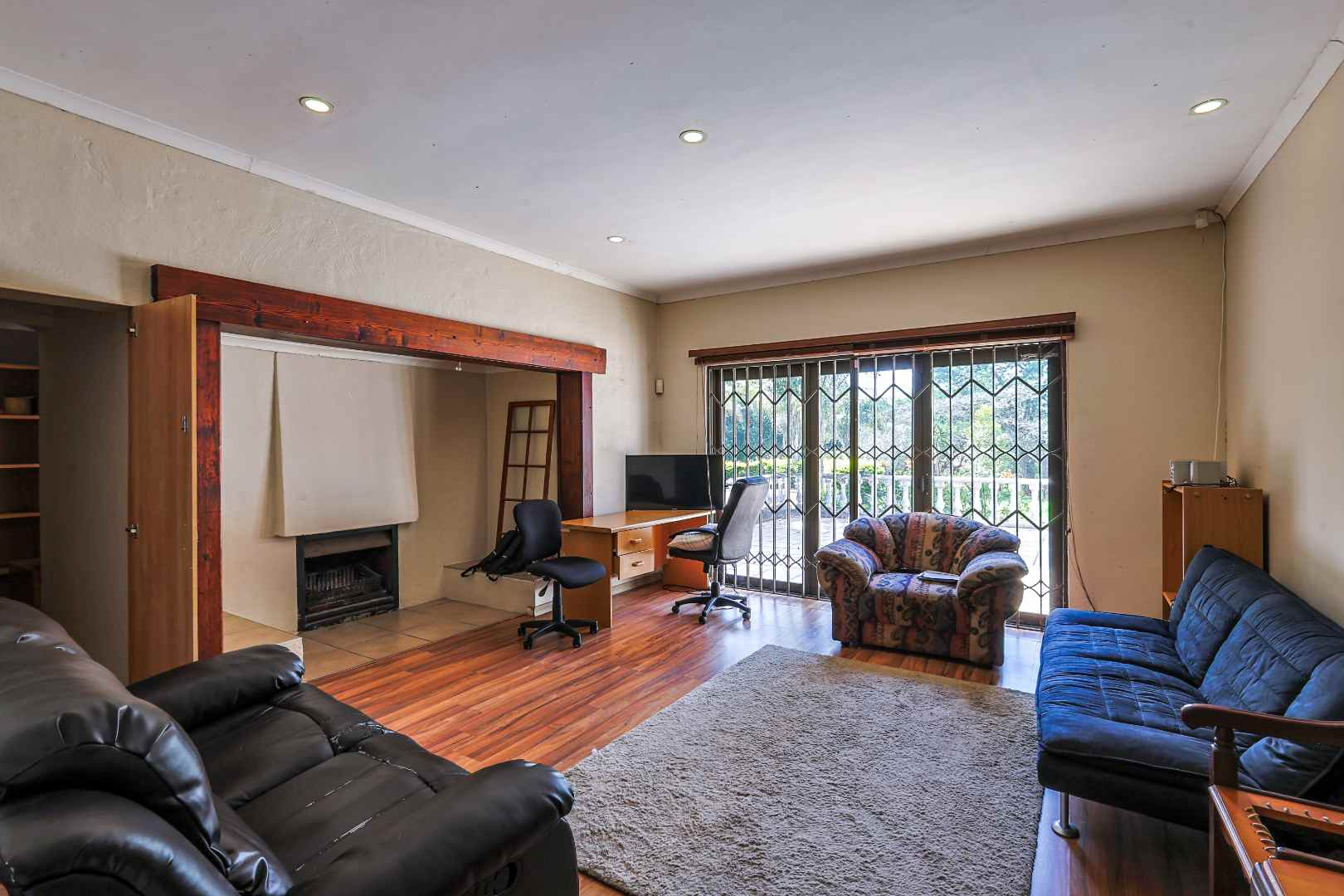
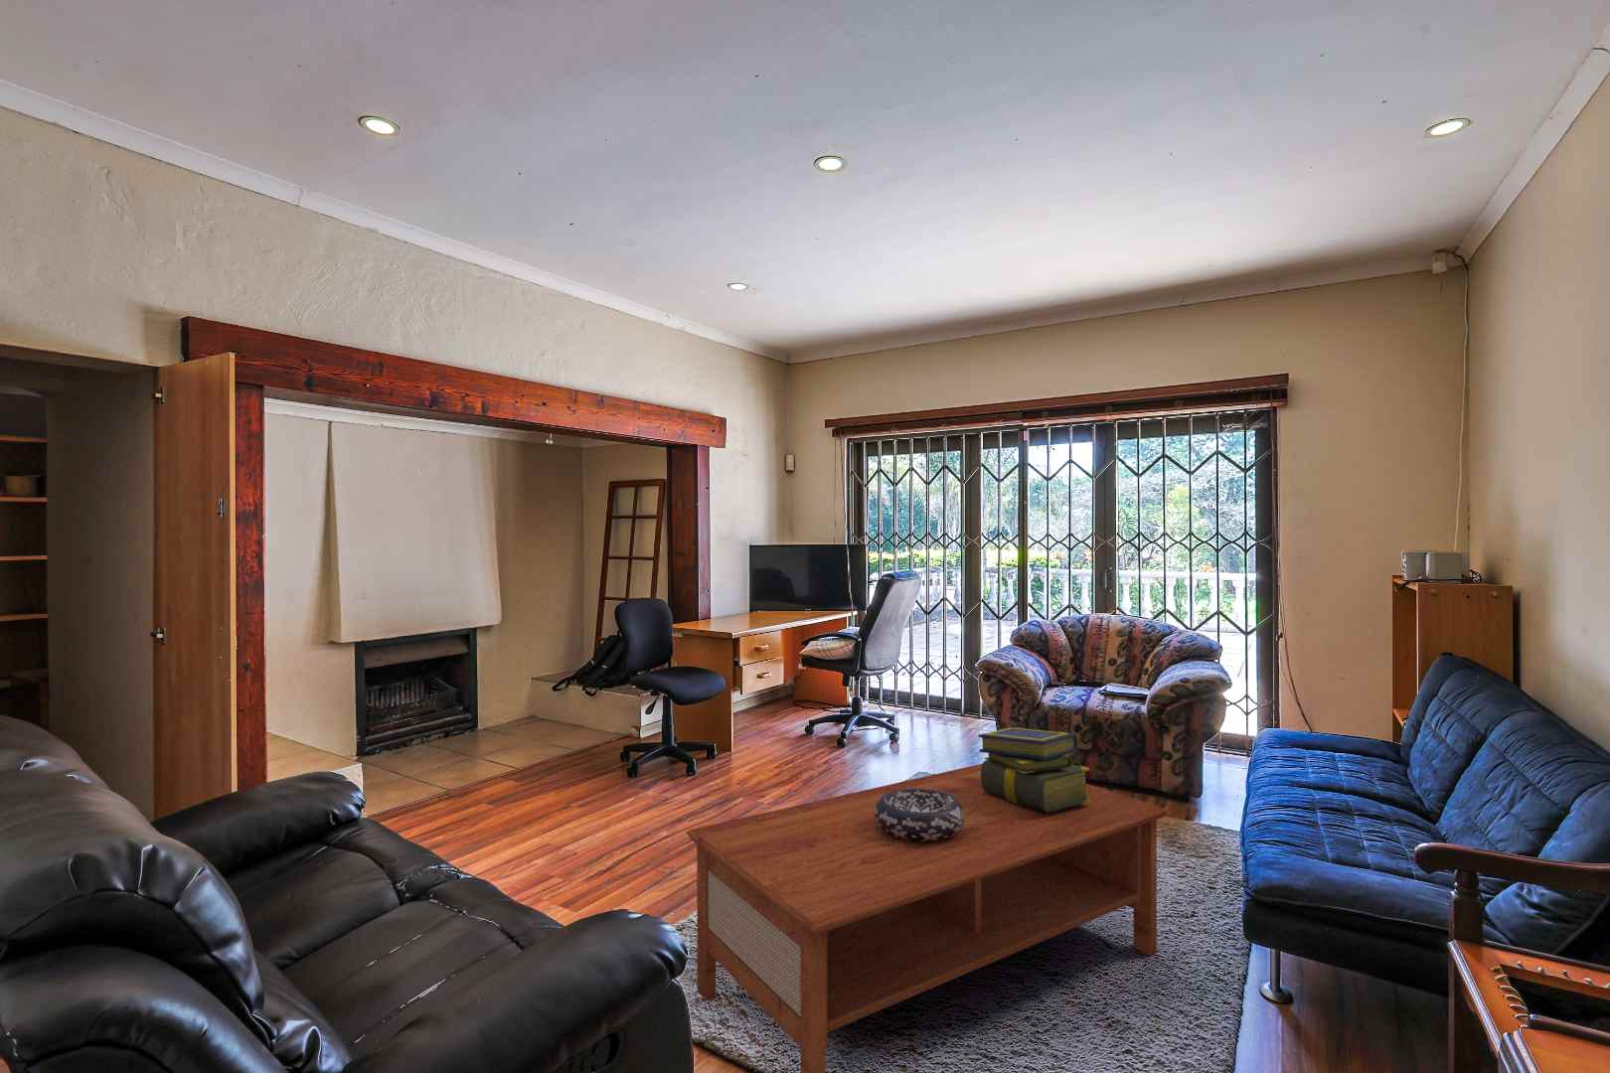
+ stack of books (1029, 763)
+ decorative bowl (919, 813)
+ coffee table (936, 895)
